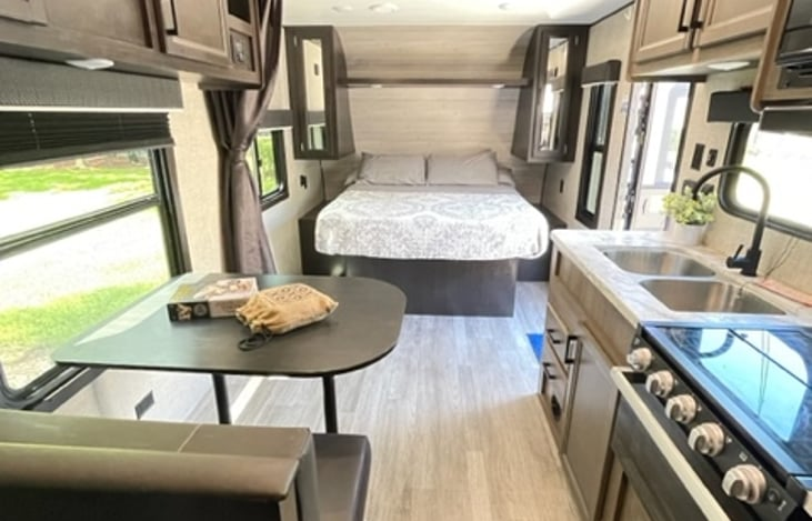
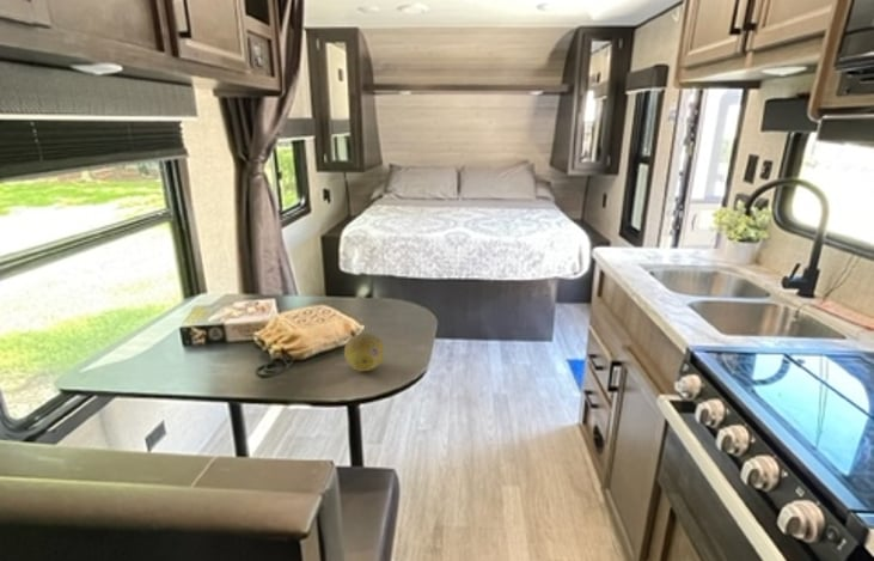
+ fruit (363, 352)
